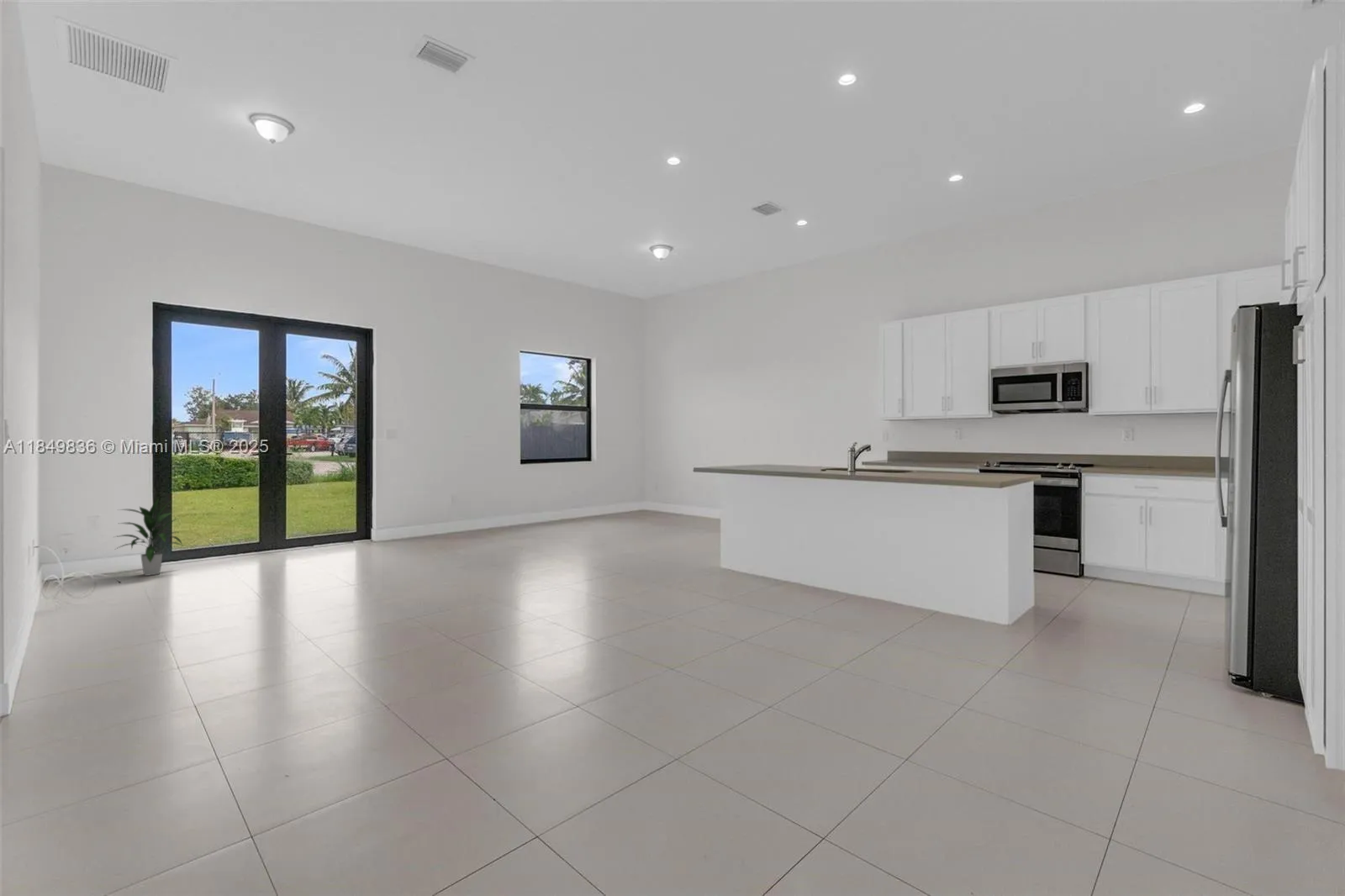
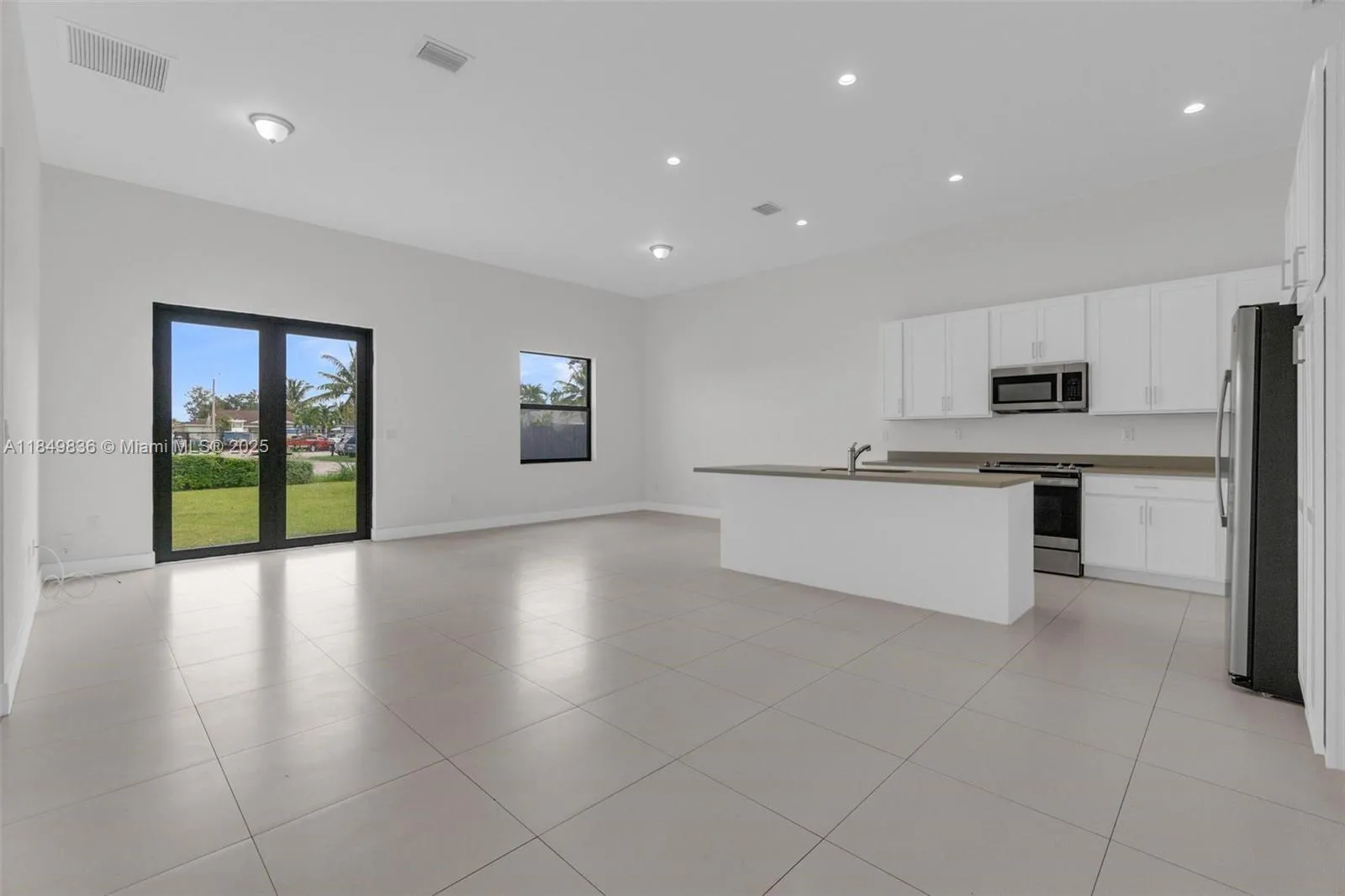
- indoor plant (150, 537)
